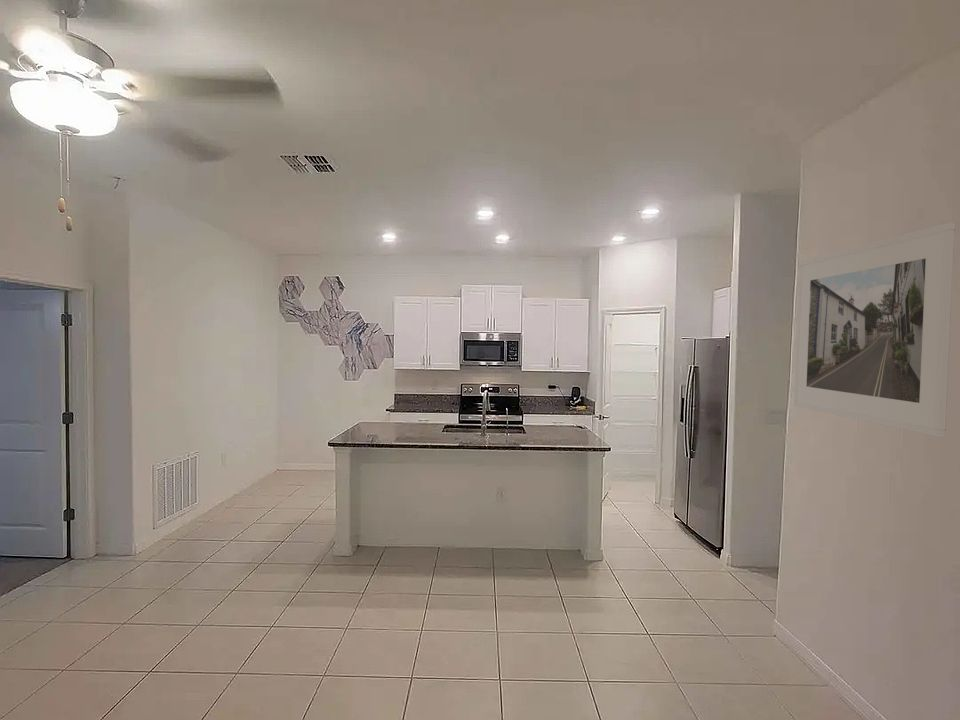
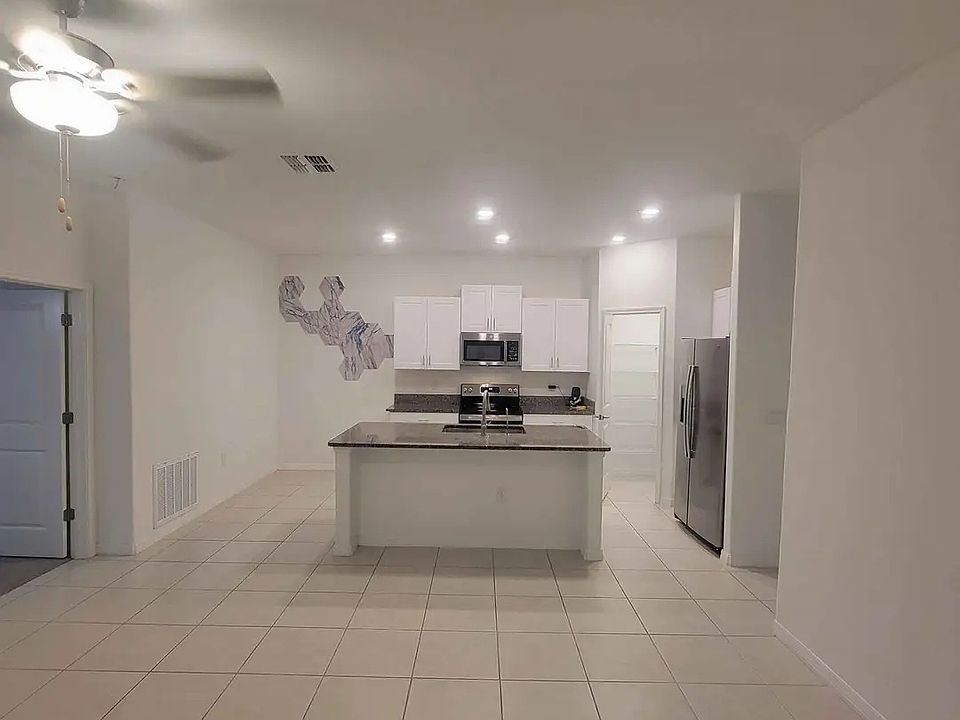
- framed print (858, 332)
